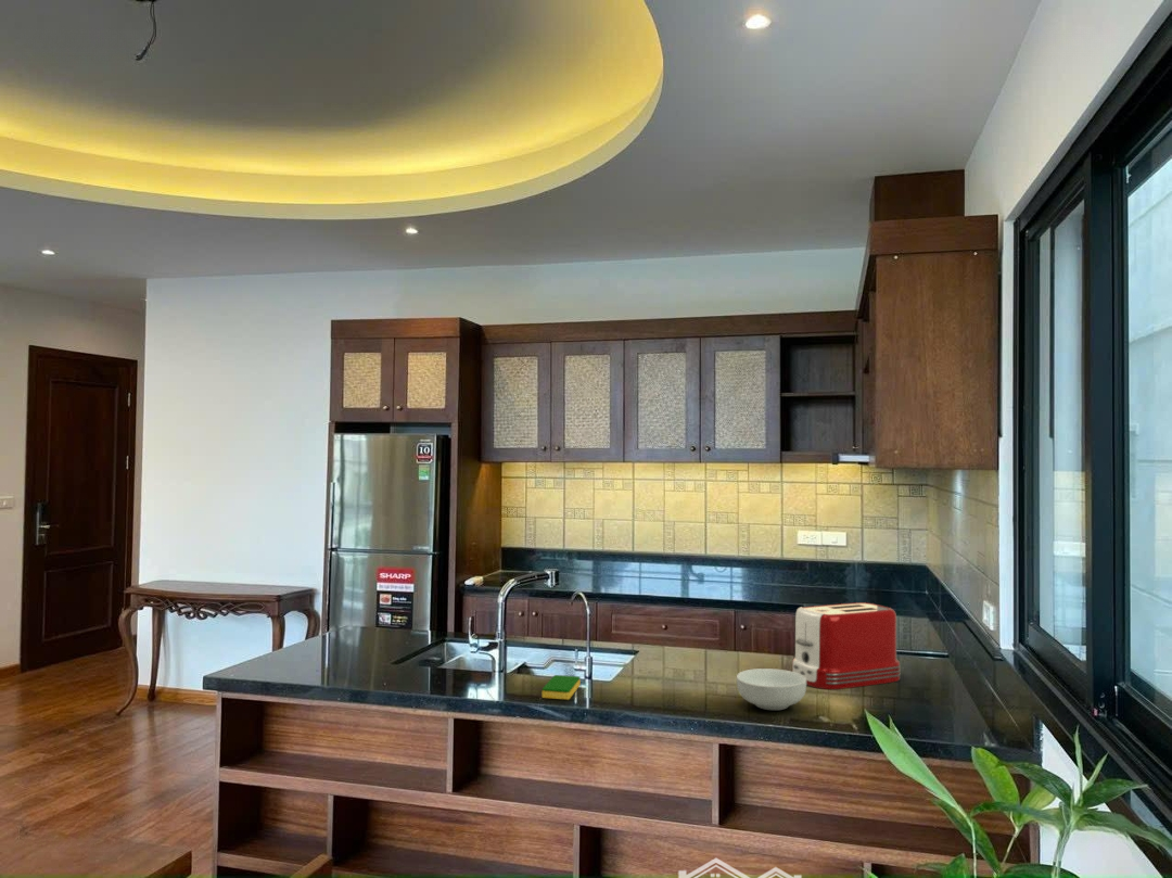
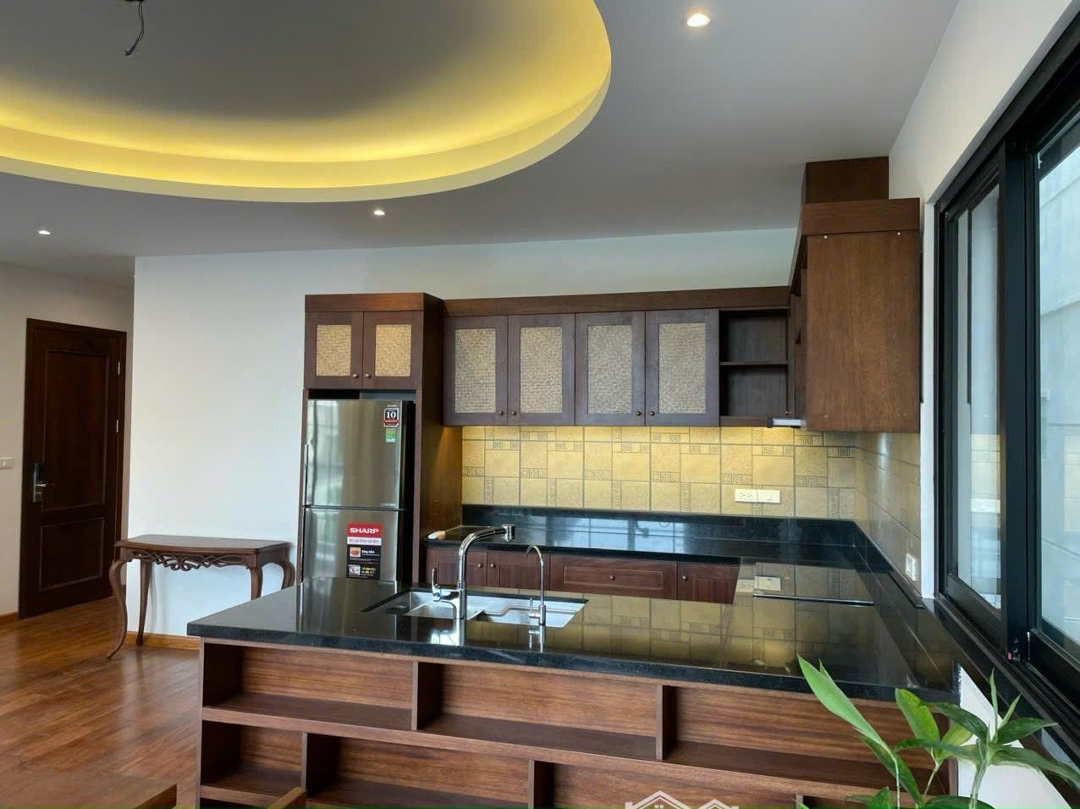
- cereal bowl (770, 690)
- dish sponge (561, 686)
- toaster (845, 642)
